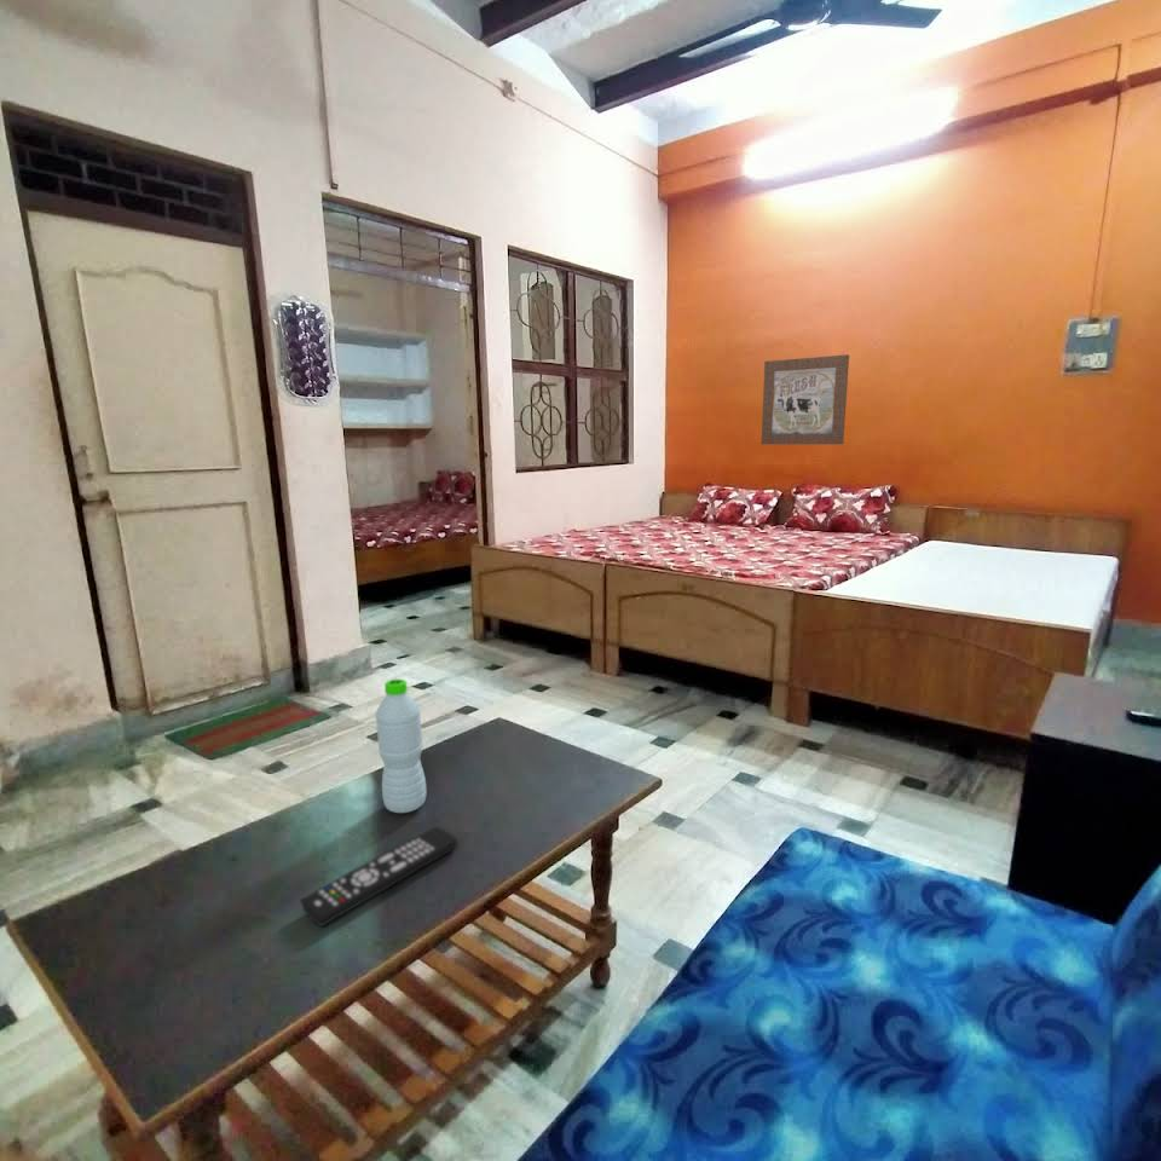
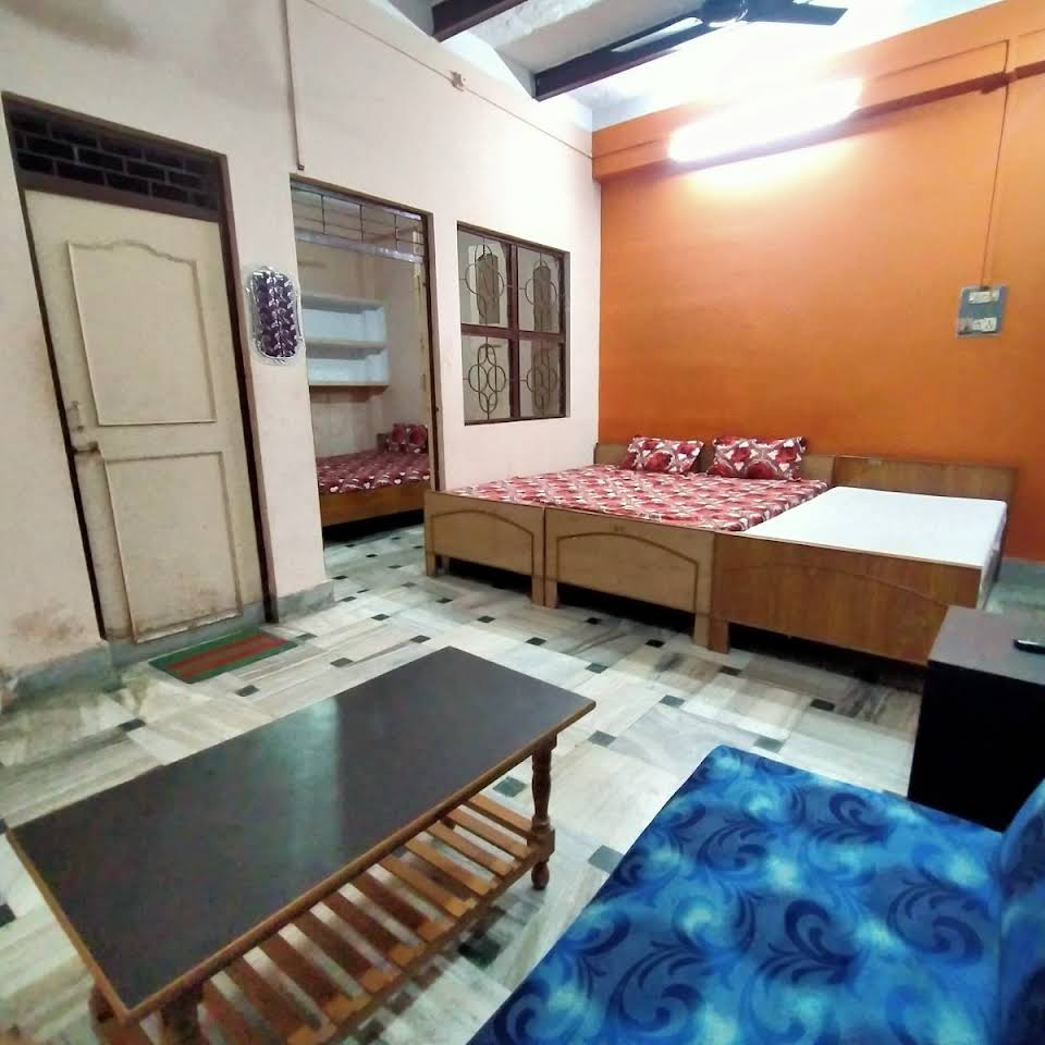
- remote control (383, 872)
- wall art (803, 402)
- water bottle (400, 745)
